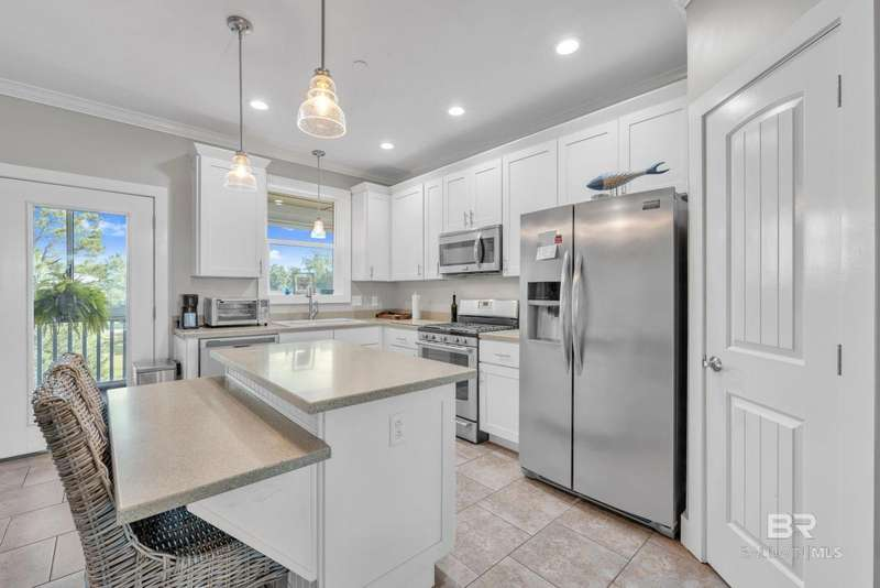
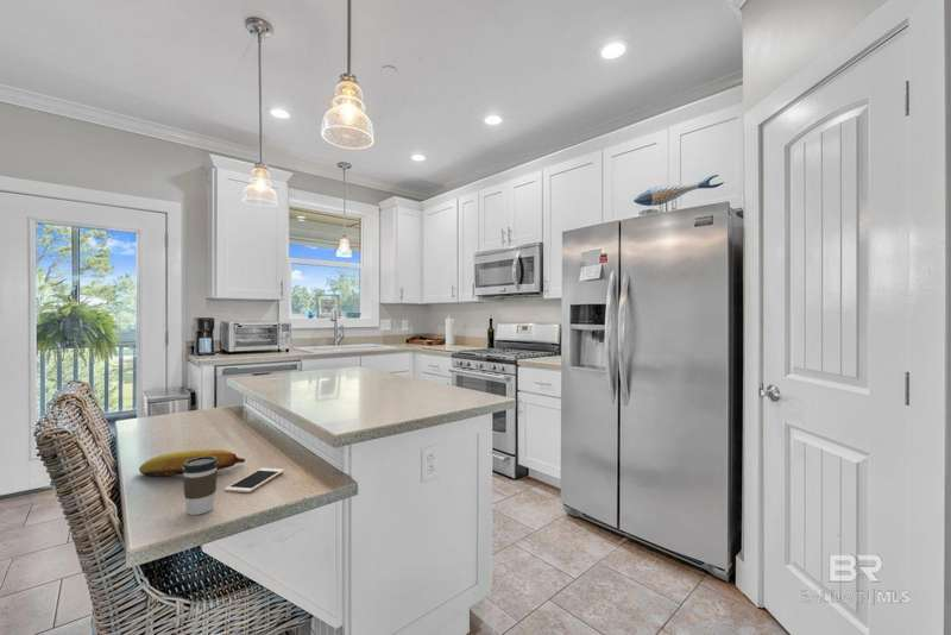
+ coffee cup (200, 484)
+ fruit (195, 457)
+ cell phone (256, 479)
